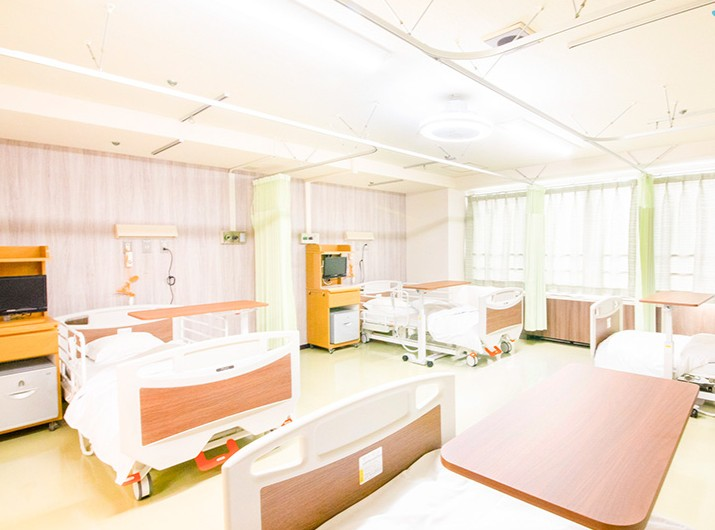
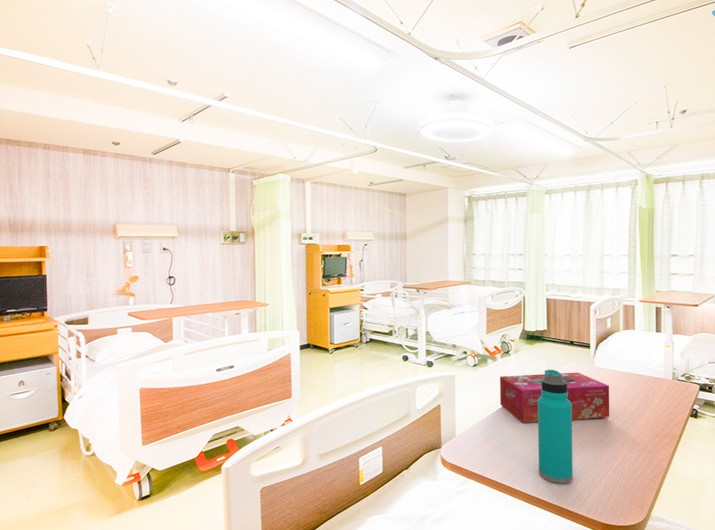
+ water bottle (554, 424)
+ tissue box (541, 395)
